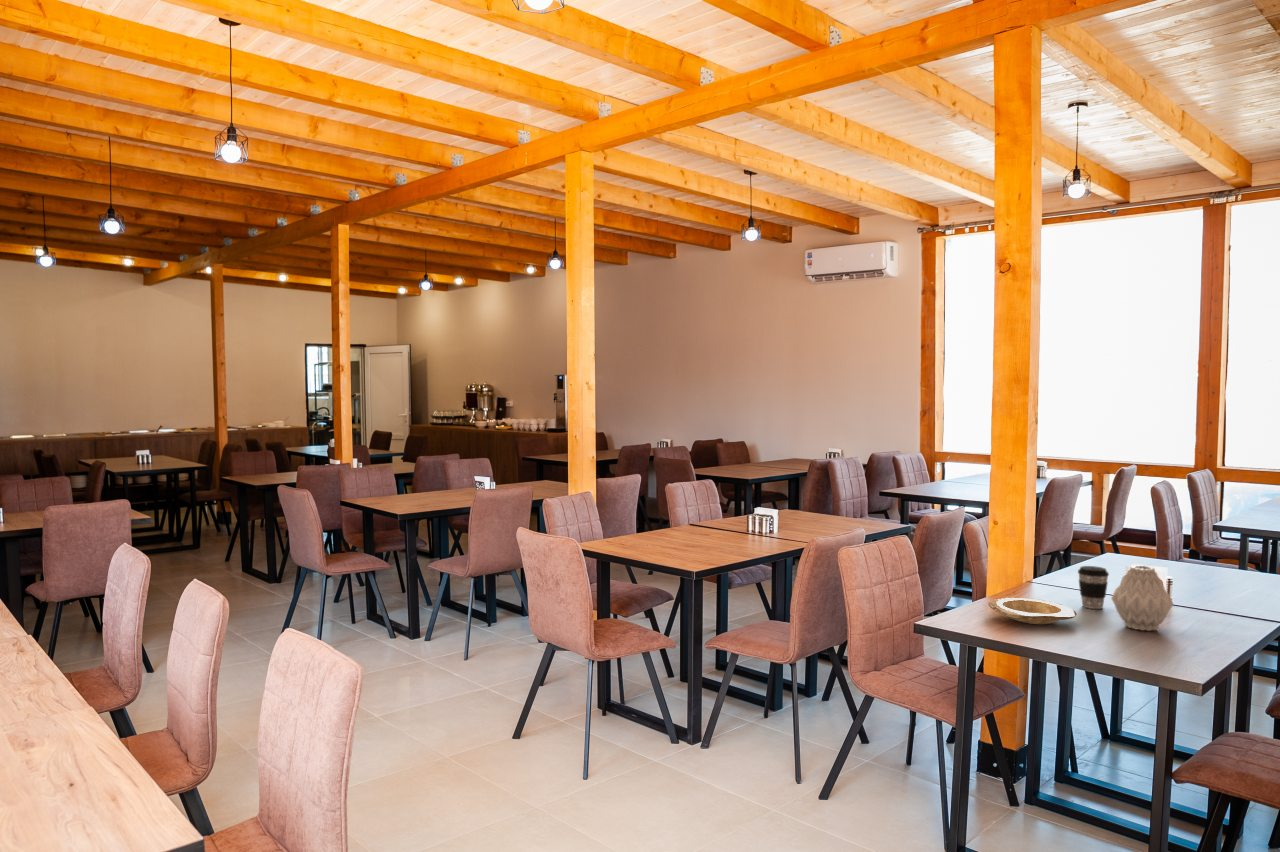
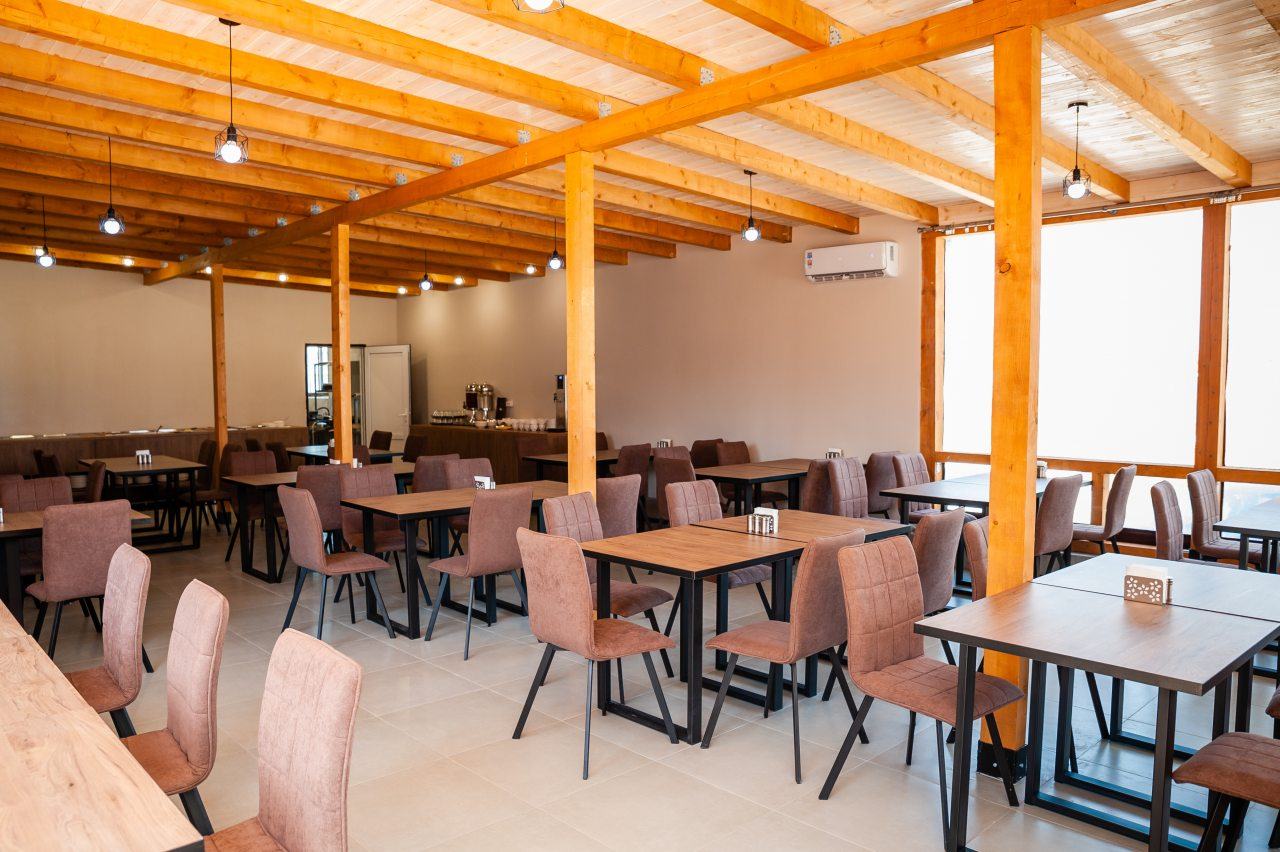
- plate (1031, 612)
- vase (1142, 597)
- coffee cup (1092, 587)
